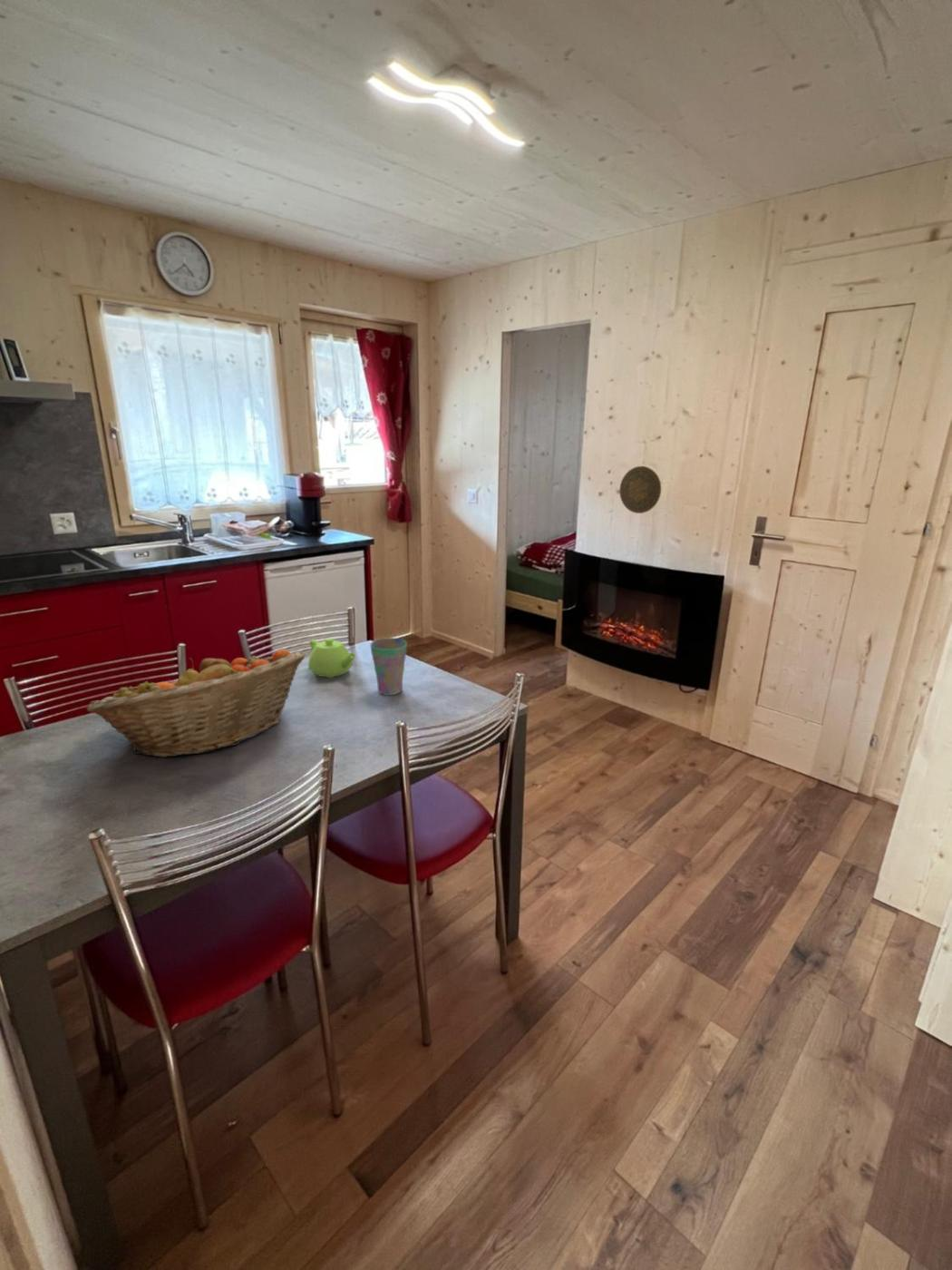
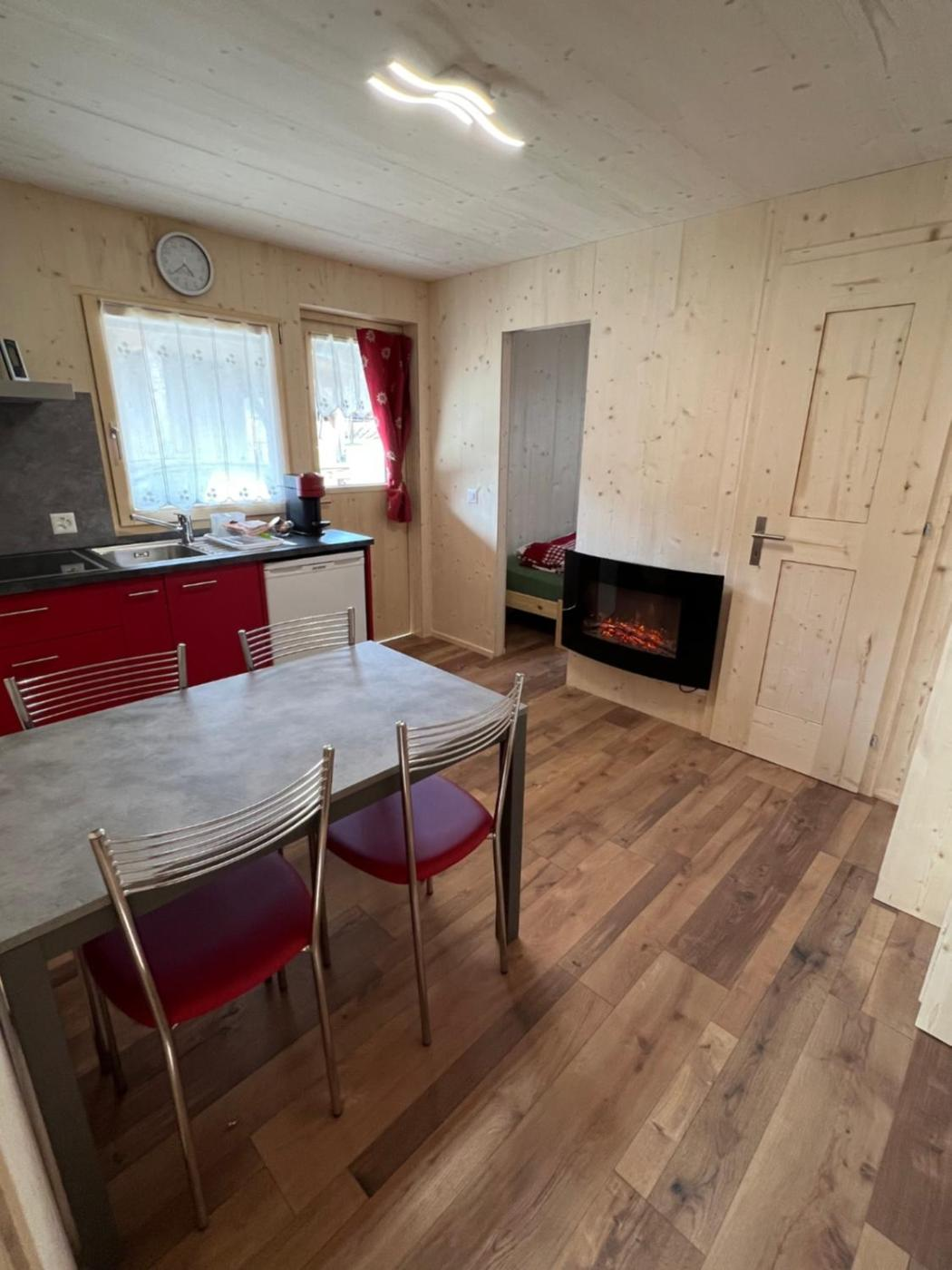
- teapot (332, 656)
- cup (389, 667)
- decorative plate (638, 490)
- fruit basket (207, 693)
